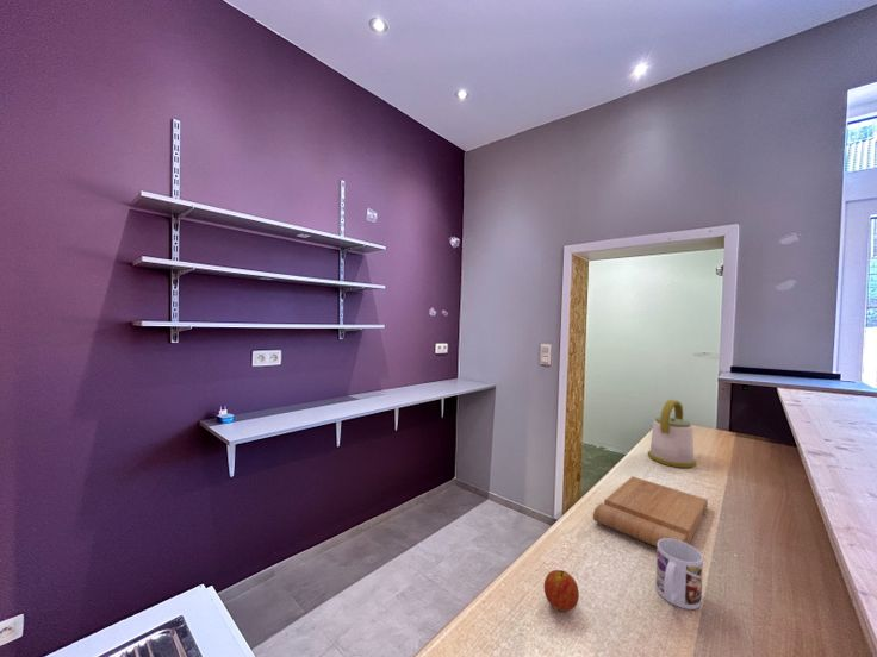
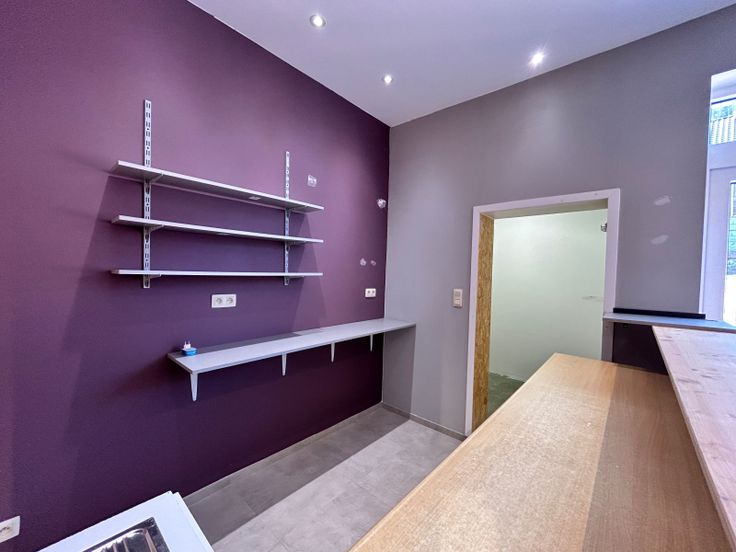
- cutting board (652, 509)
- fruit (561, 588)
- kettle (673, 428)
- mug (676, 575)
